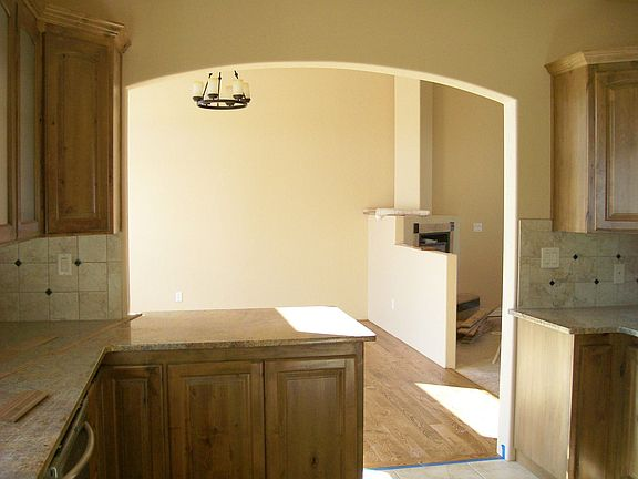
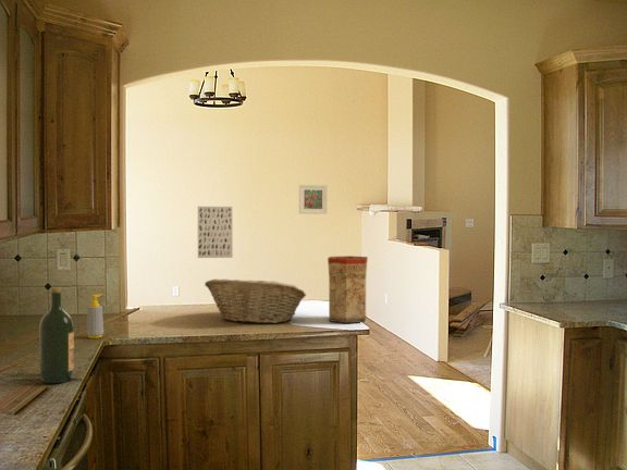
+ vase (347, 288)
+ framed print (312, 199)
+ wine bottle (57, 334)
+ fruit basket (255, 297)
+ wall art (214, 232)
+ soap bottle (95, 316)
